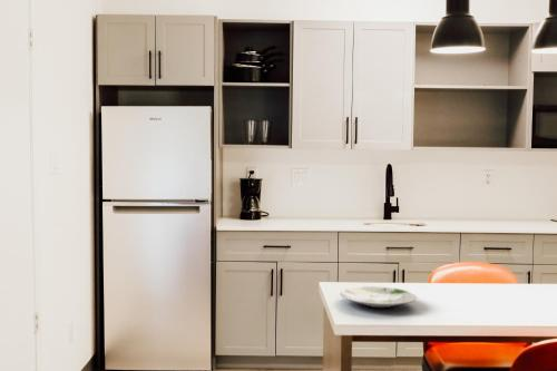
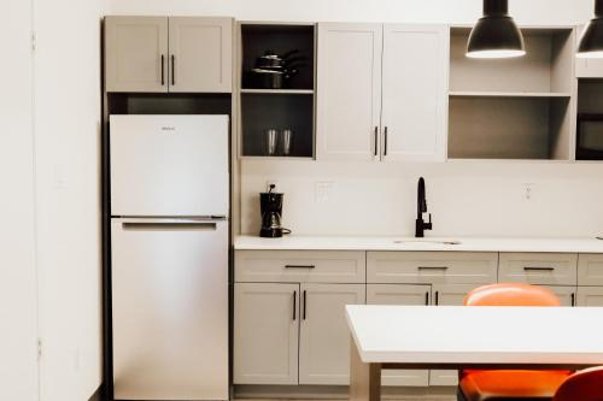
- plate (378, 299)
